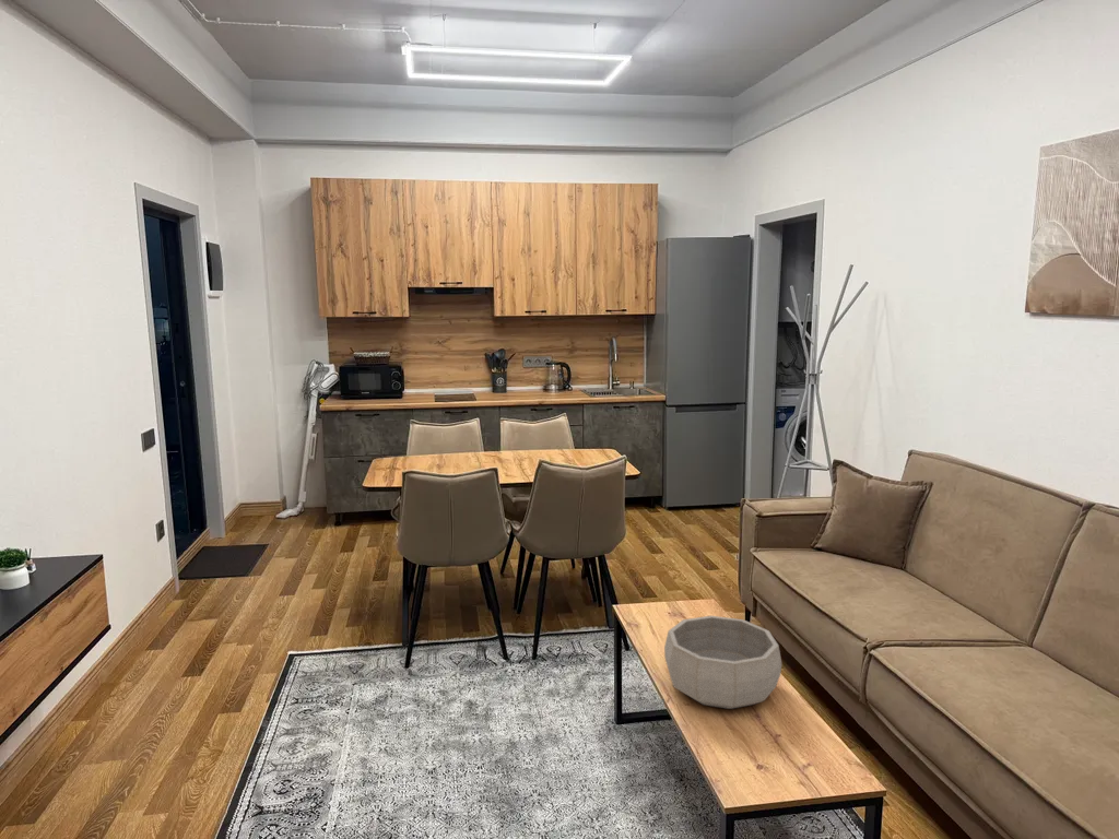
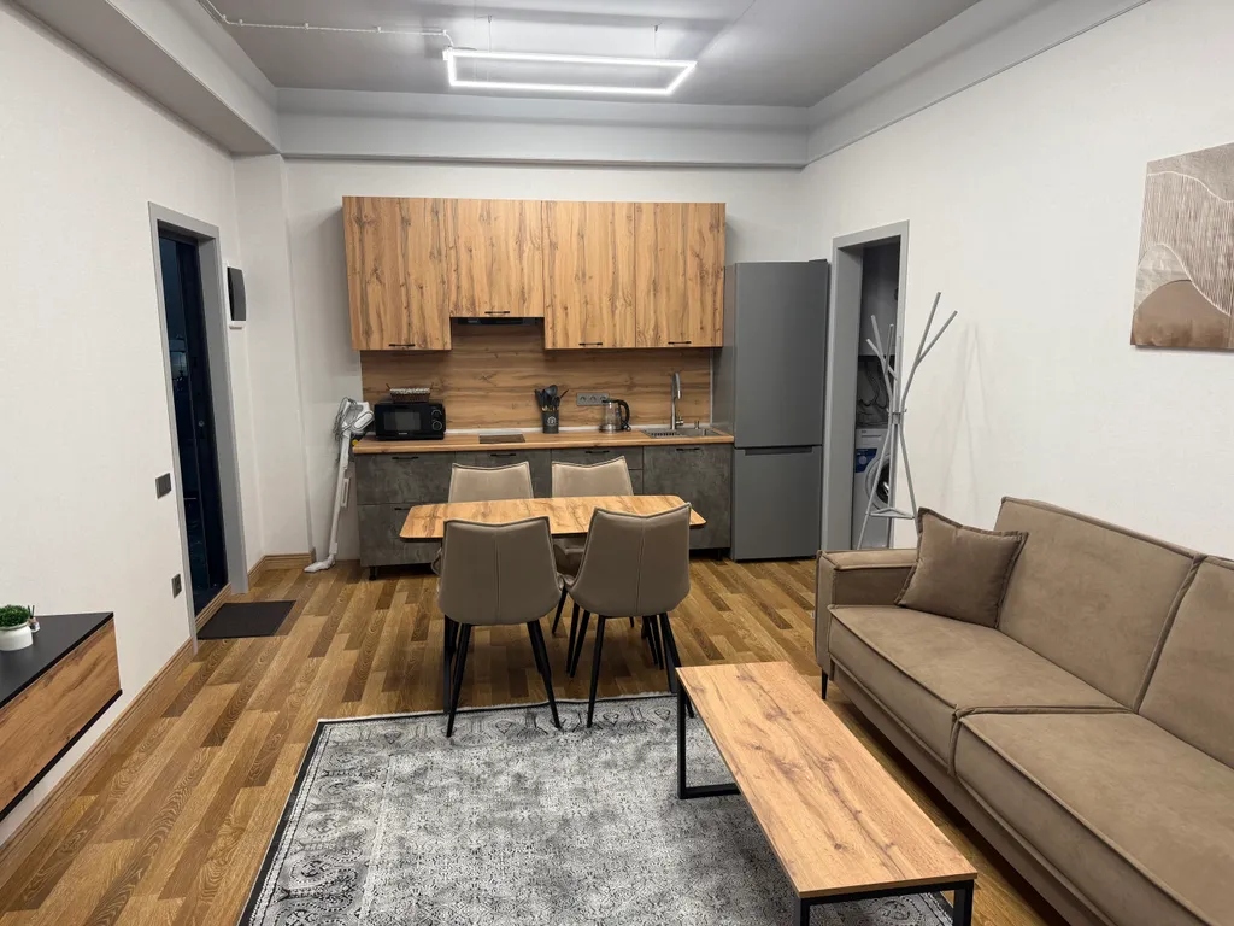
- decorative bowl (721, 662)
